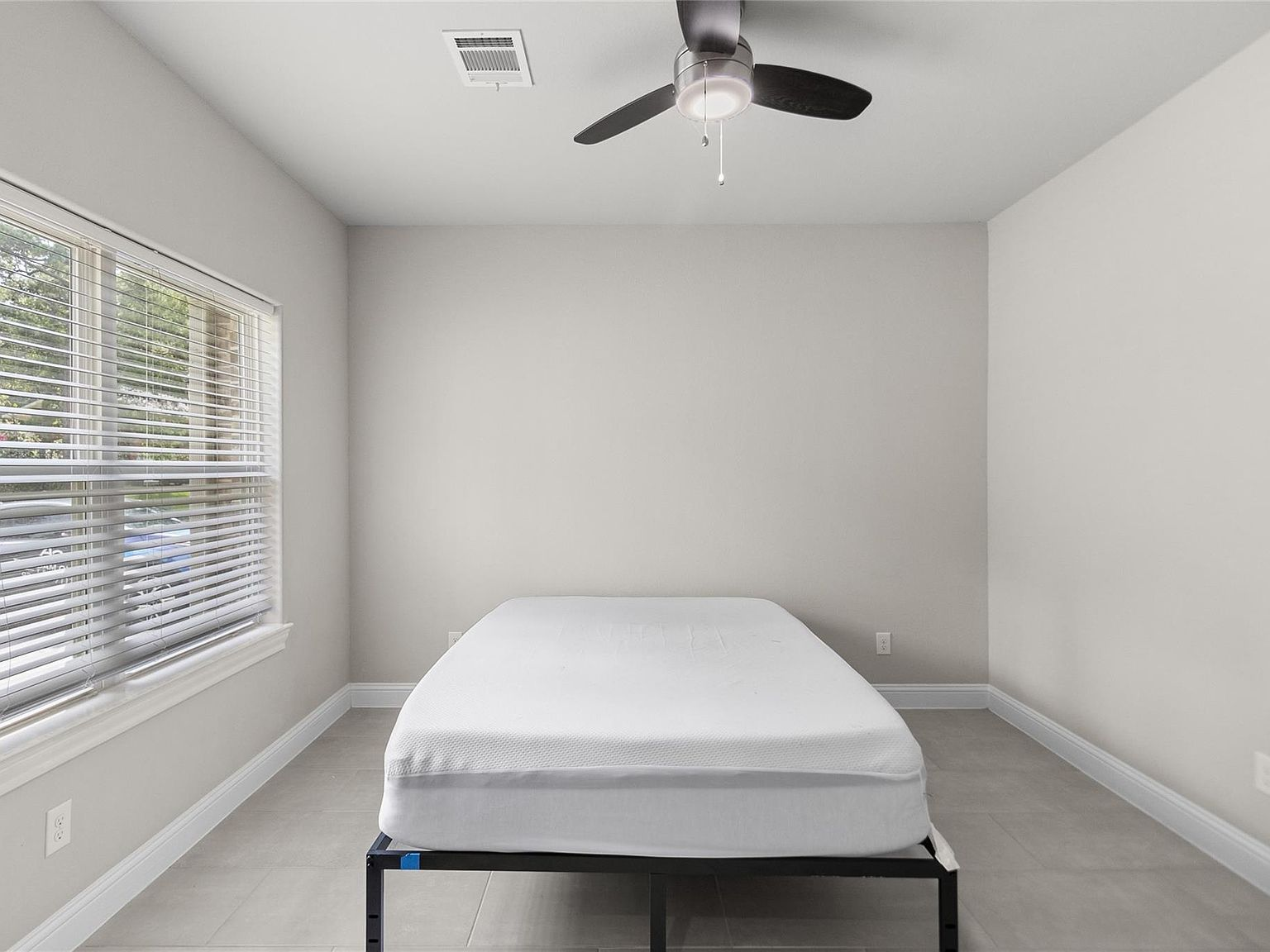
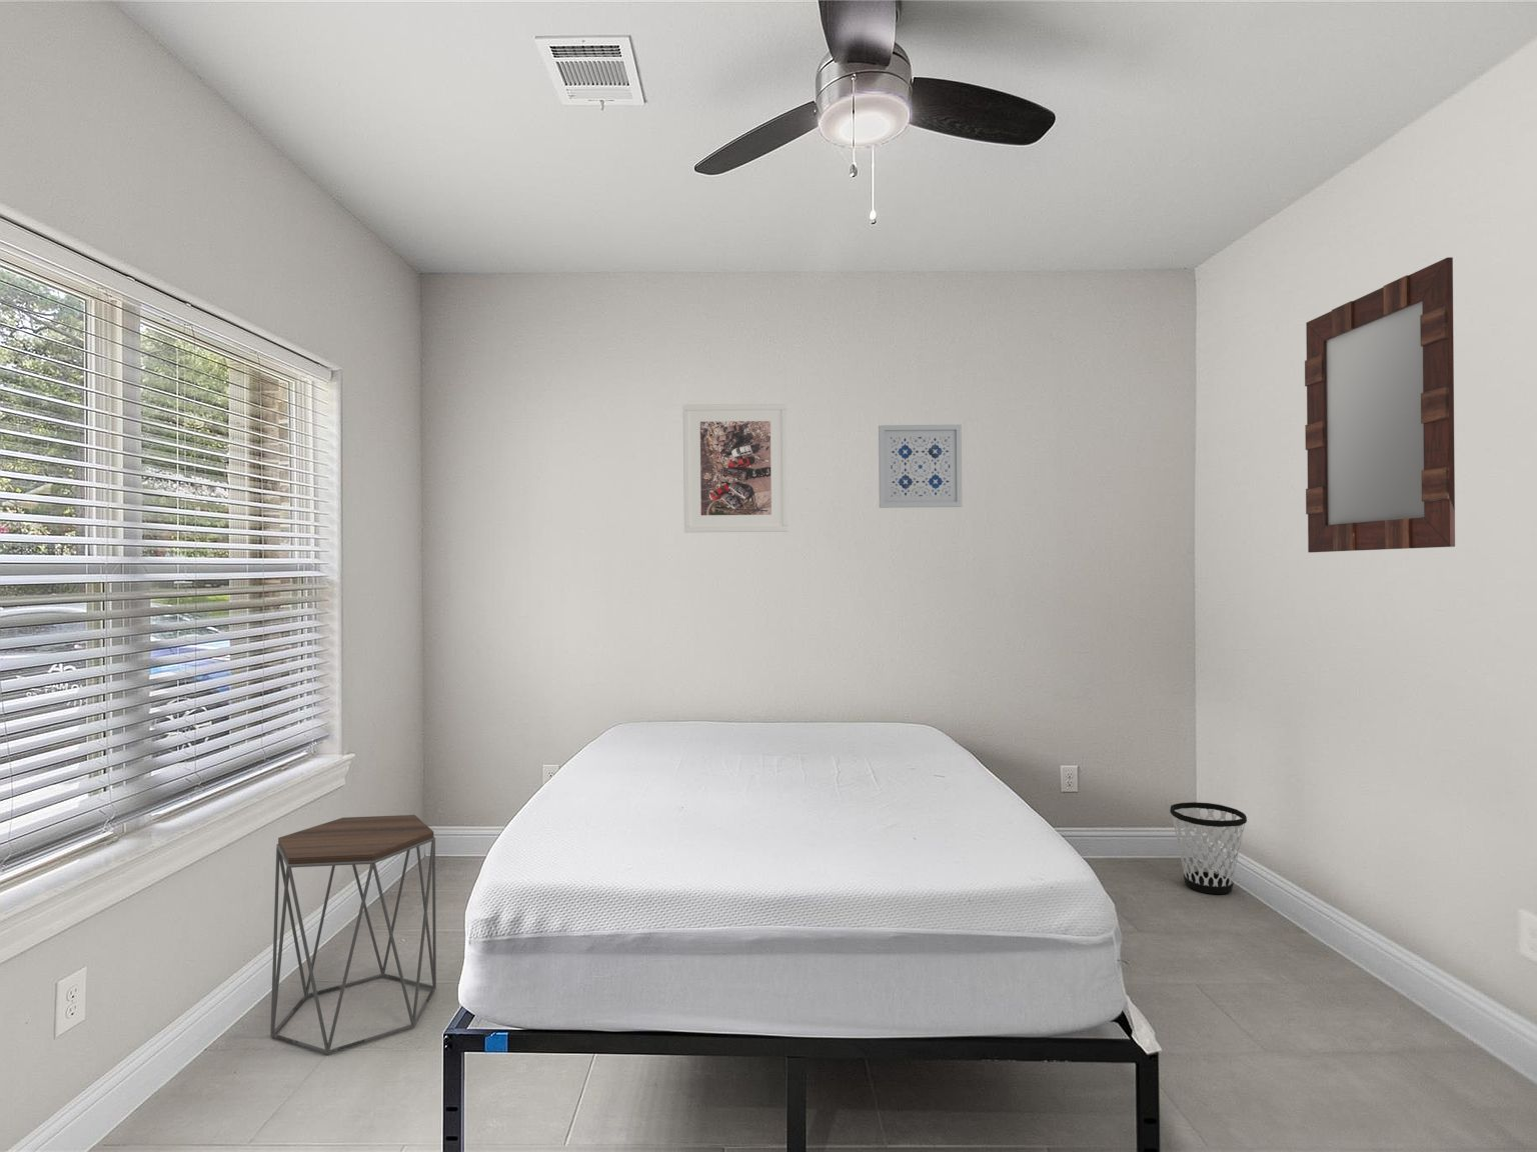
+ home mirror (1371, 421)
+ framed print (736, 468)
+ wall art (920, 466)
+ wastebasket (1208, 849)
+ side table (357, 923)
